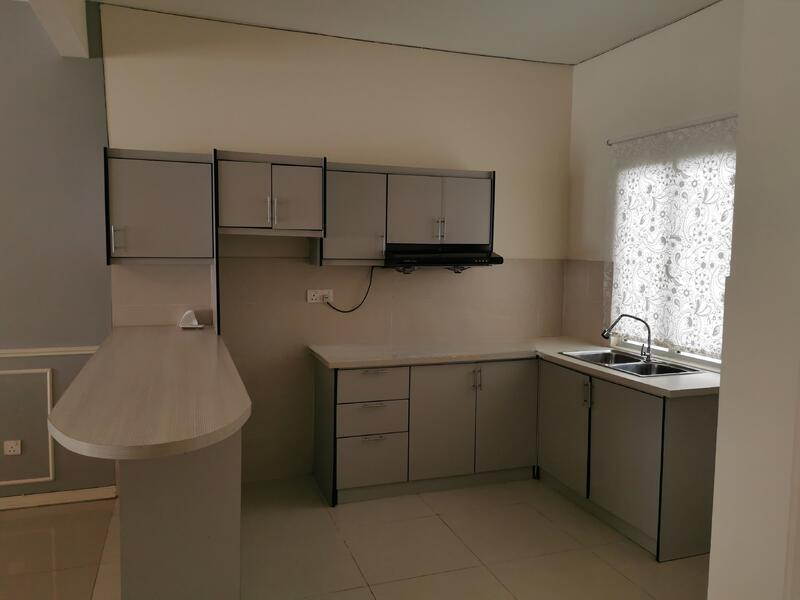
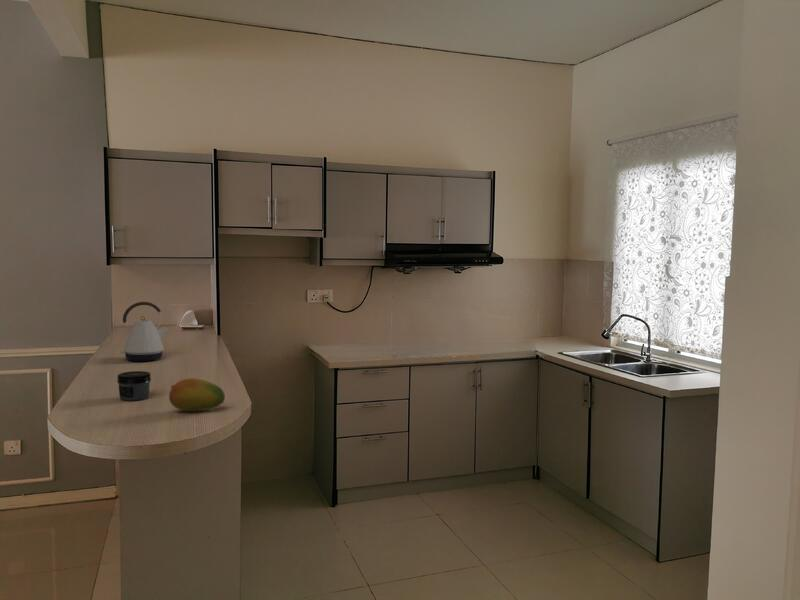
+ kettle (145, 330)
+ fruit (197, 394)
+ jar (134, 385)
